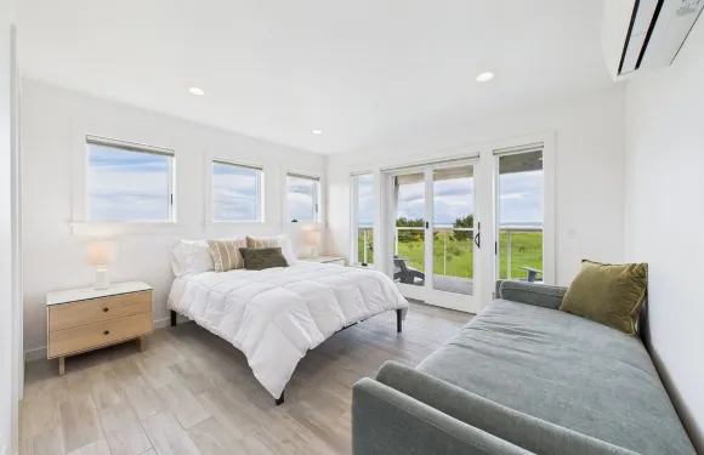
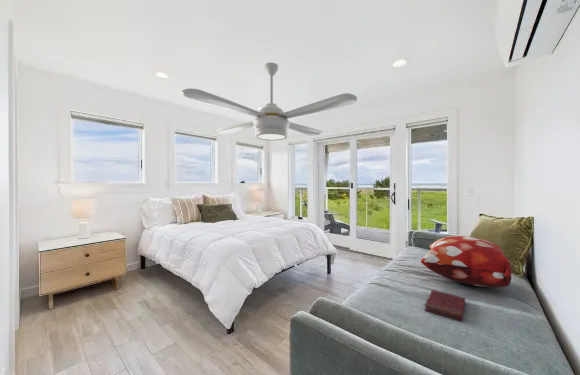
+ book (445, 303)
+ ceiling fan (271, 101)
+ decorative pillow (462, 258)
